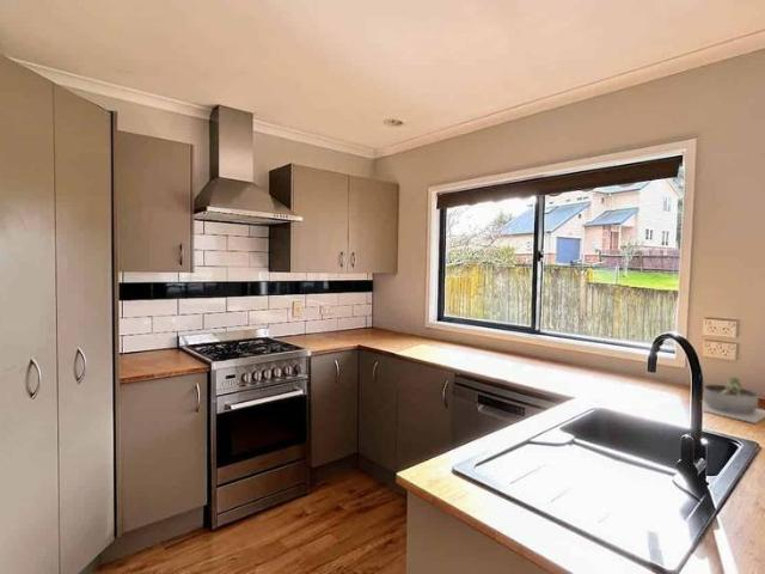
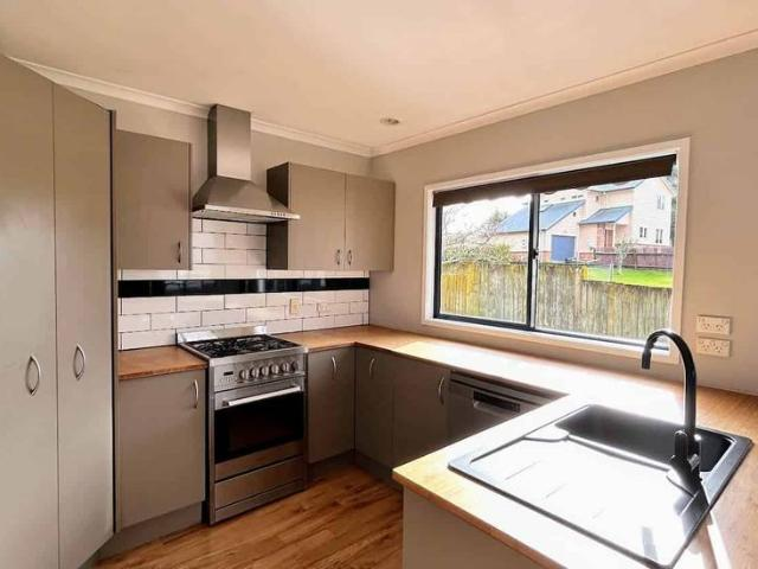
- succulent planter (730, 392)
